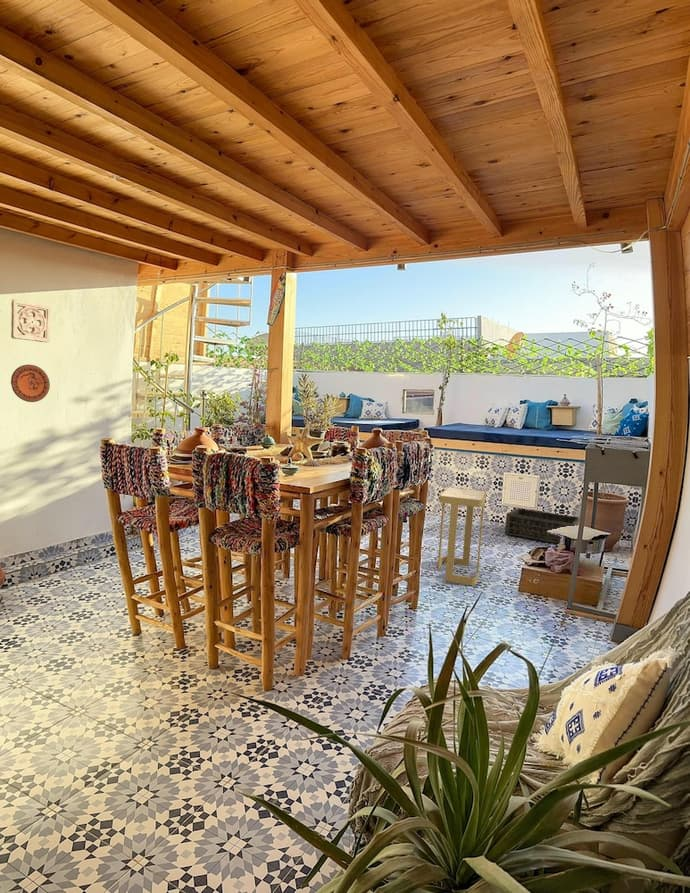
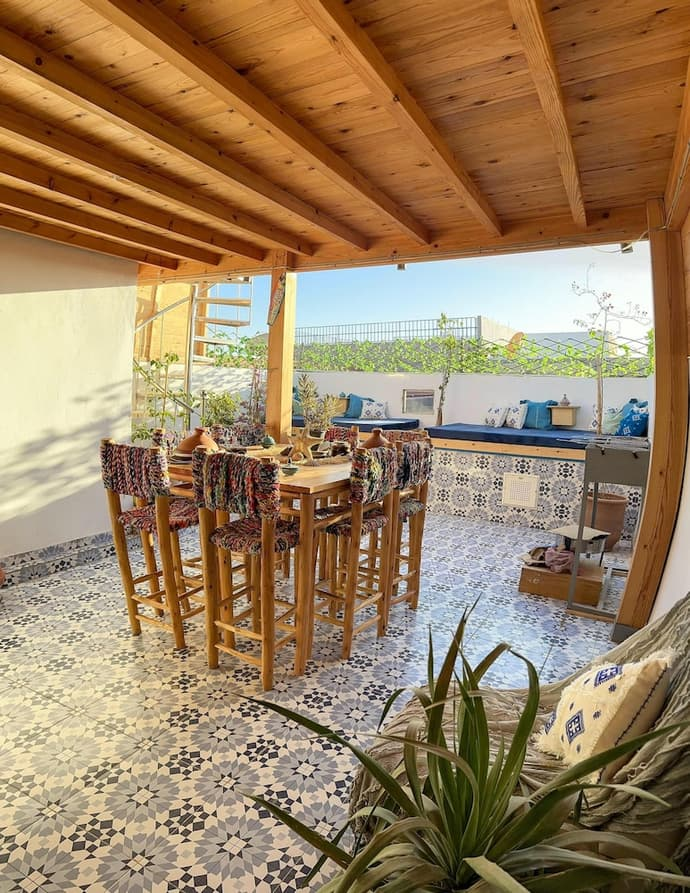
- side table (465, 533)
- wall ornament (31, 322)
- basket (543, 525)
- decorative plate (30, 383)
